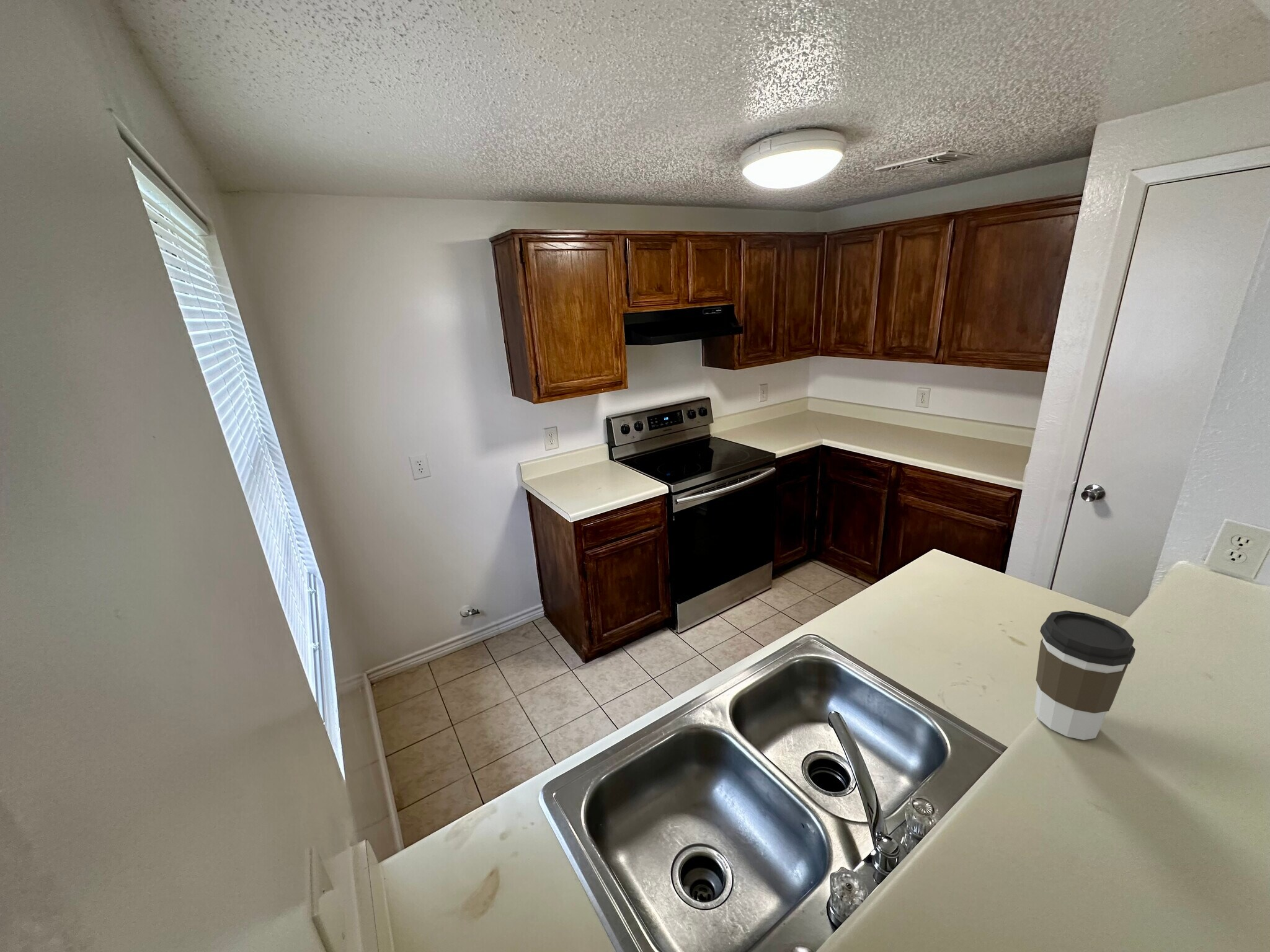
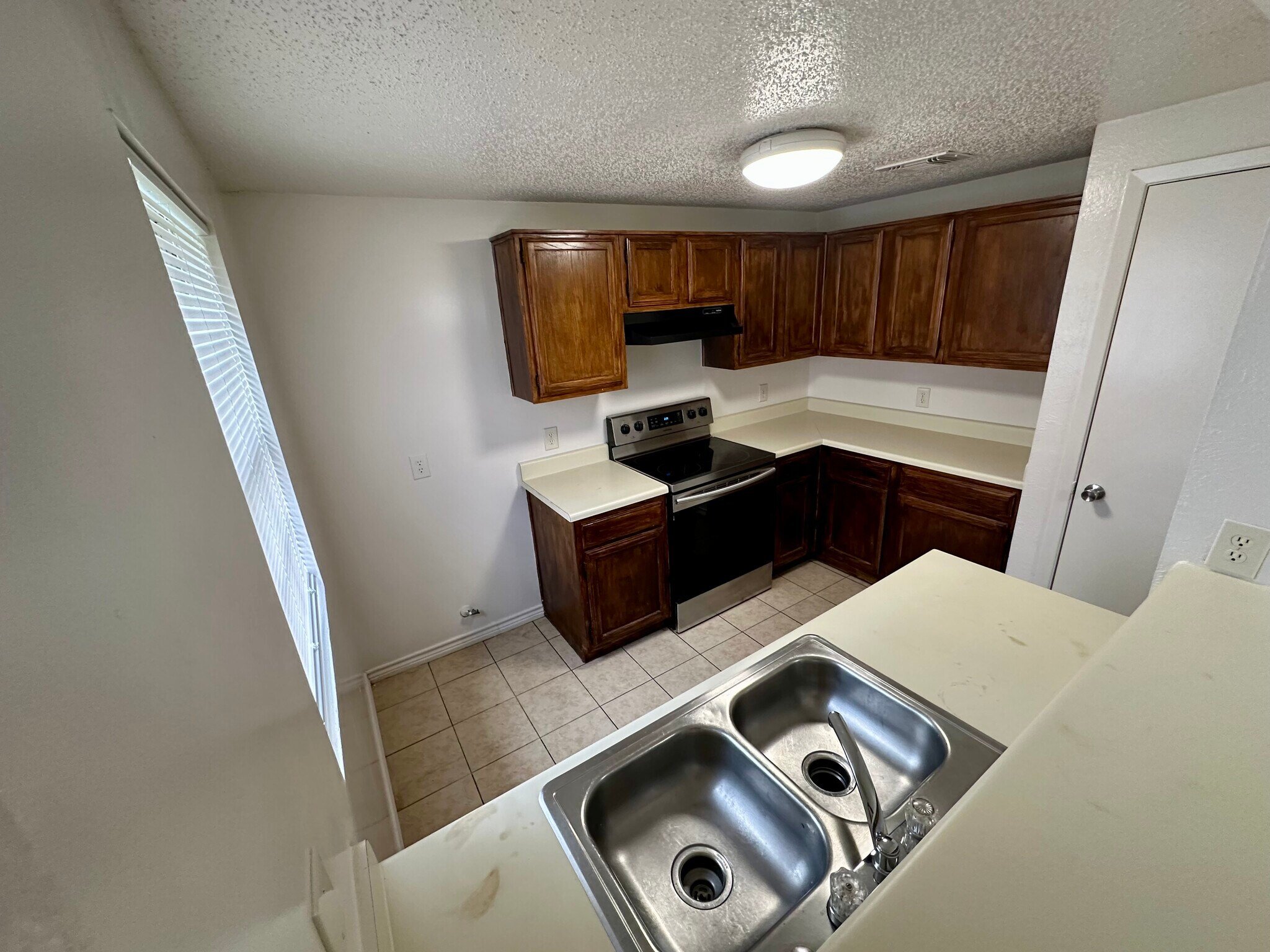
- coffee cup (1077, 676)
